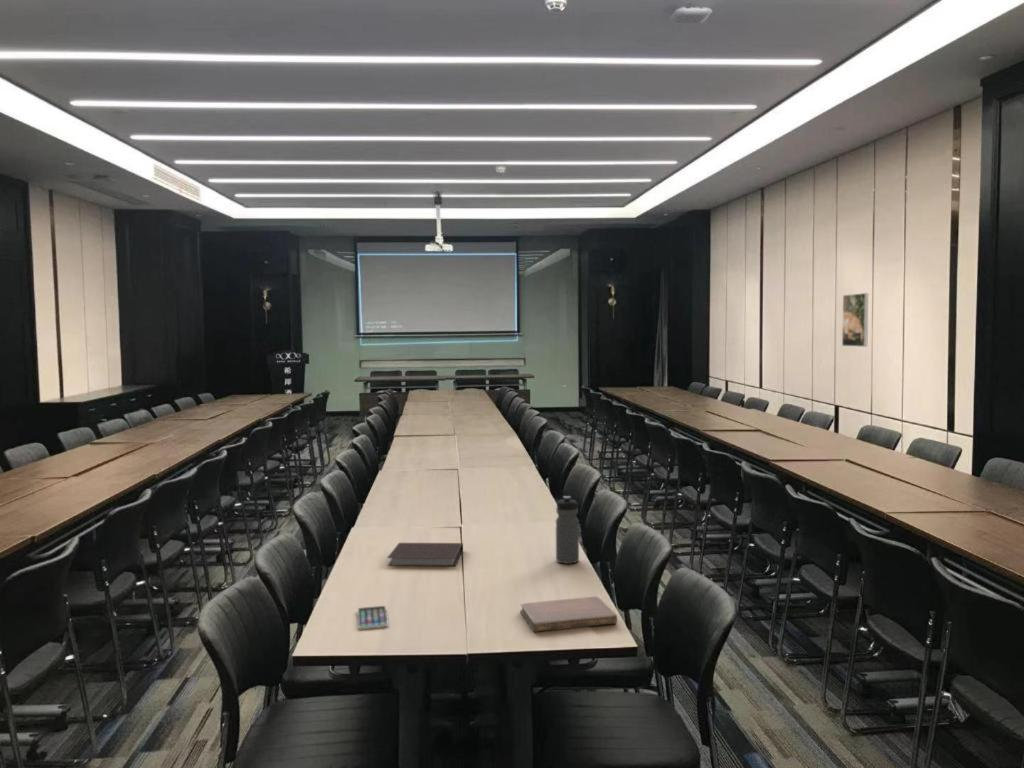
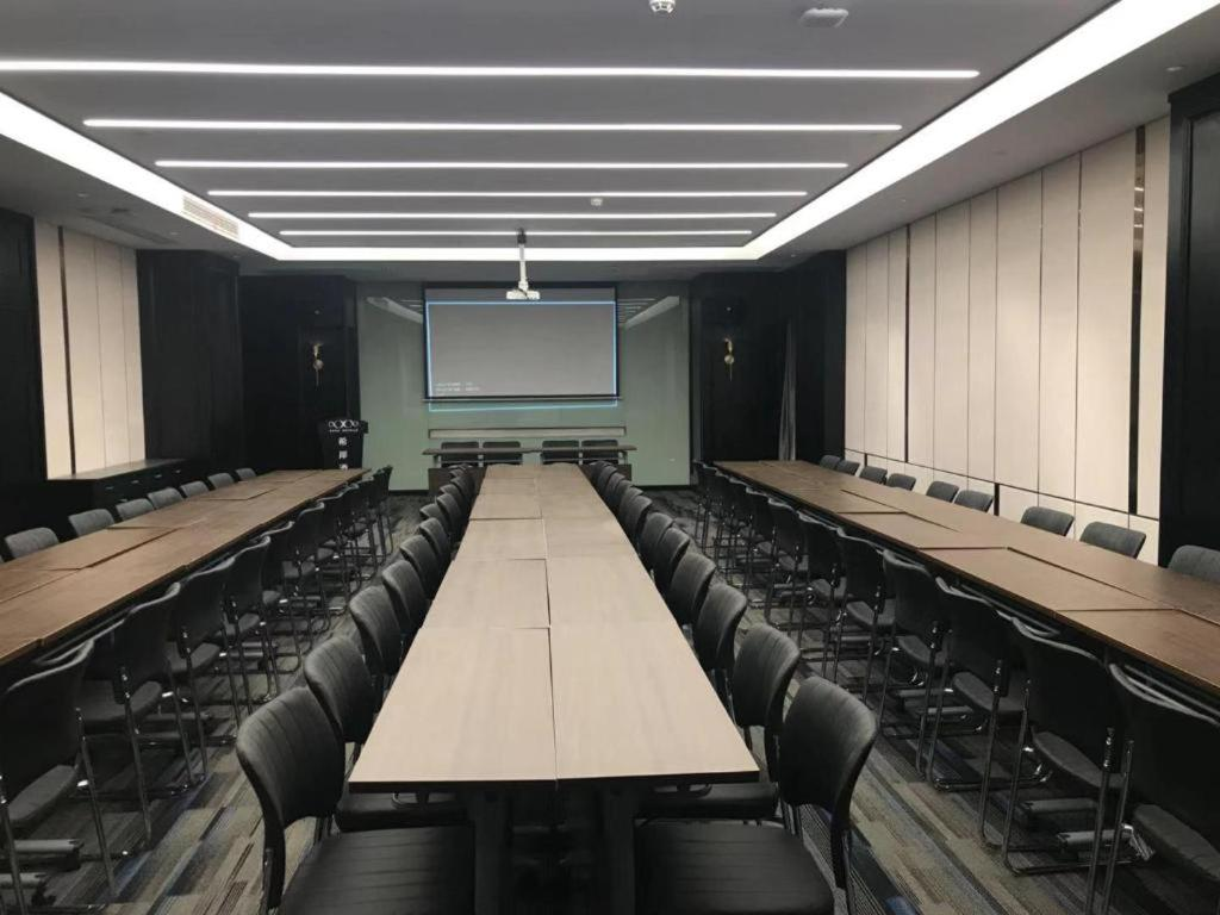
- notebook (567, 613)
- smartphone (372, 617)
- water bottle (567, 528)
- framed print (854, 320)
- notebook (426, 553)
